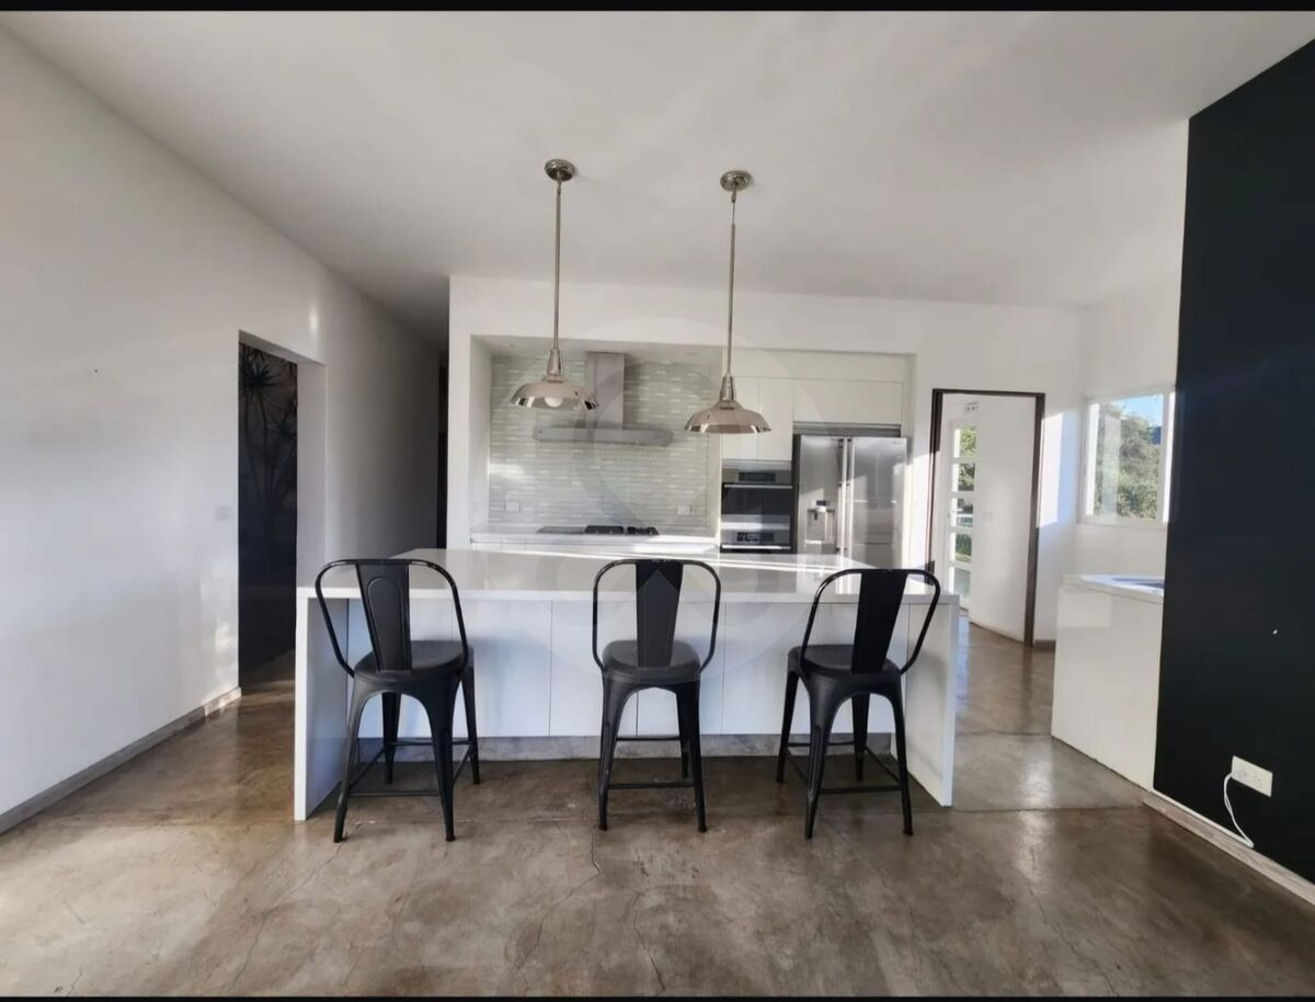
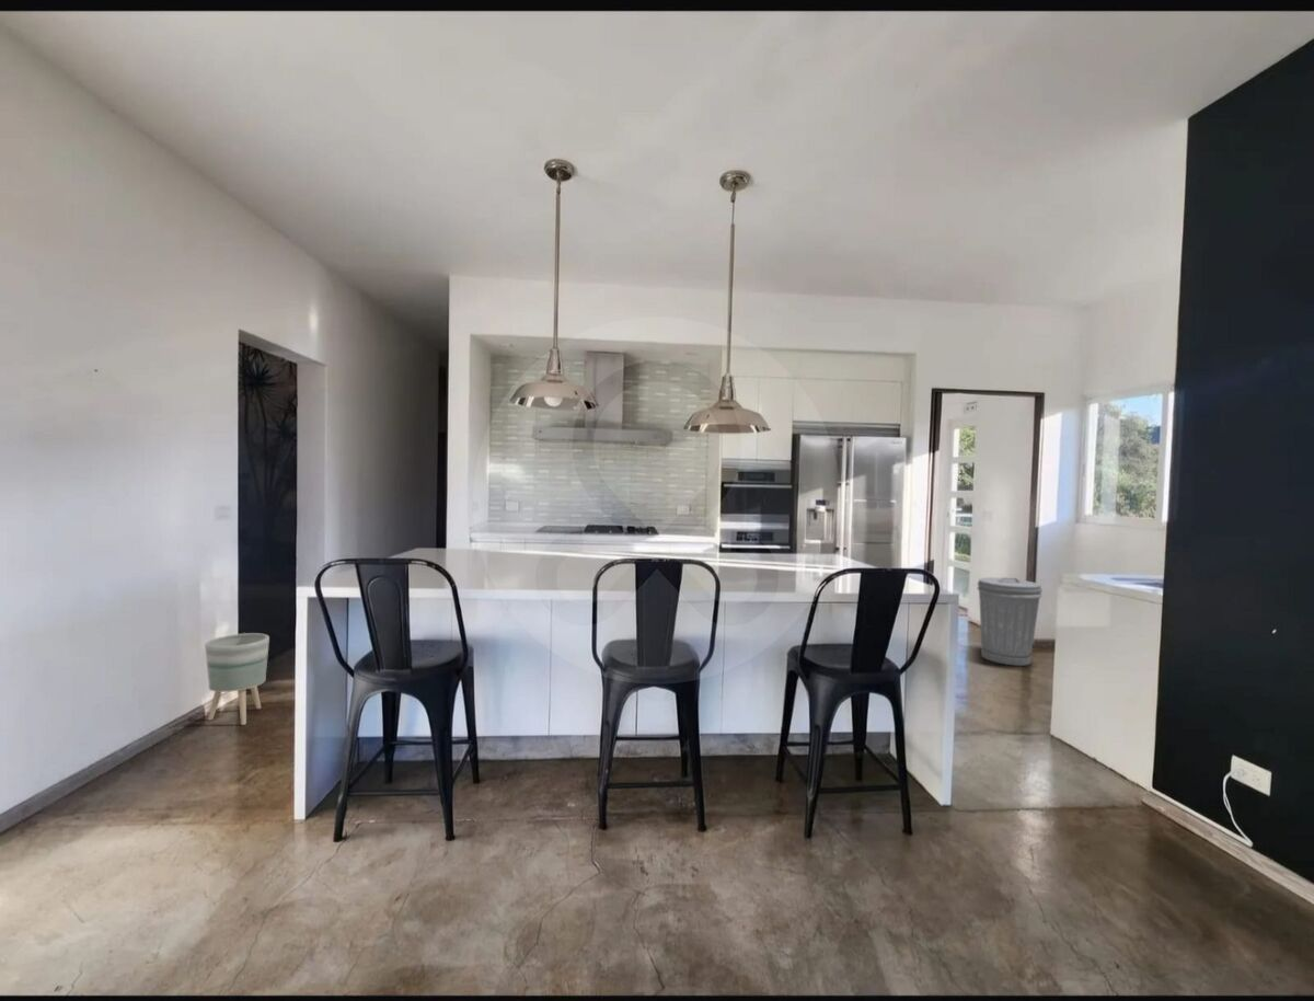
+ planter (238, 678)
+ trash can (1007, 618)
